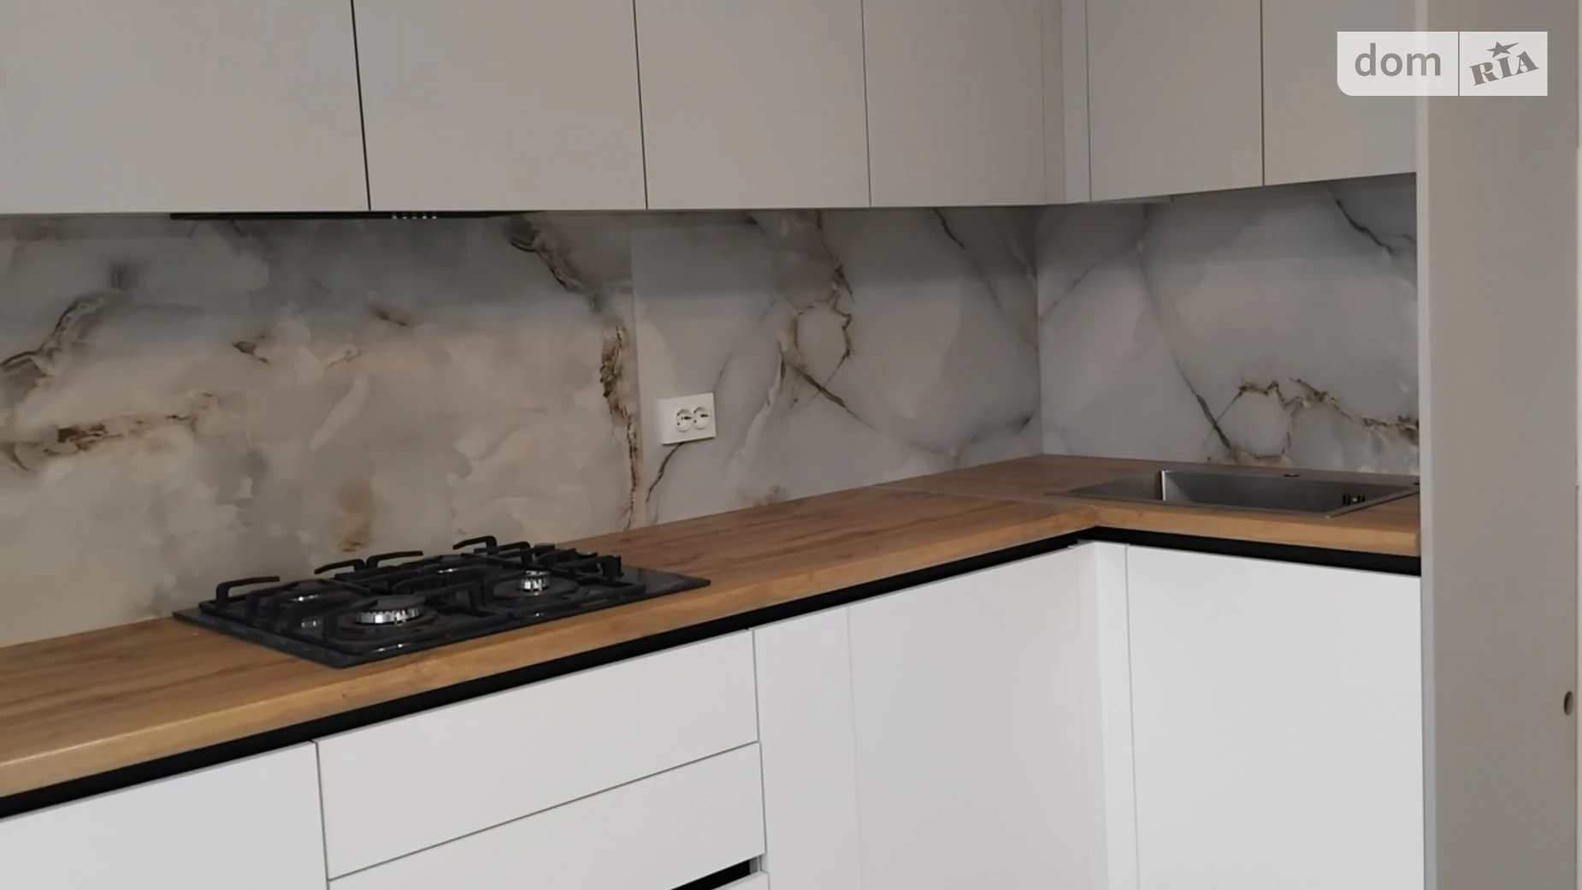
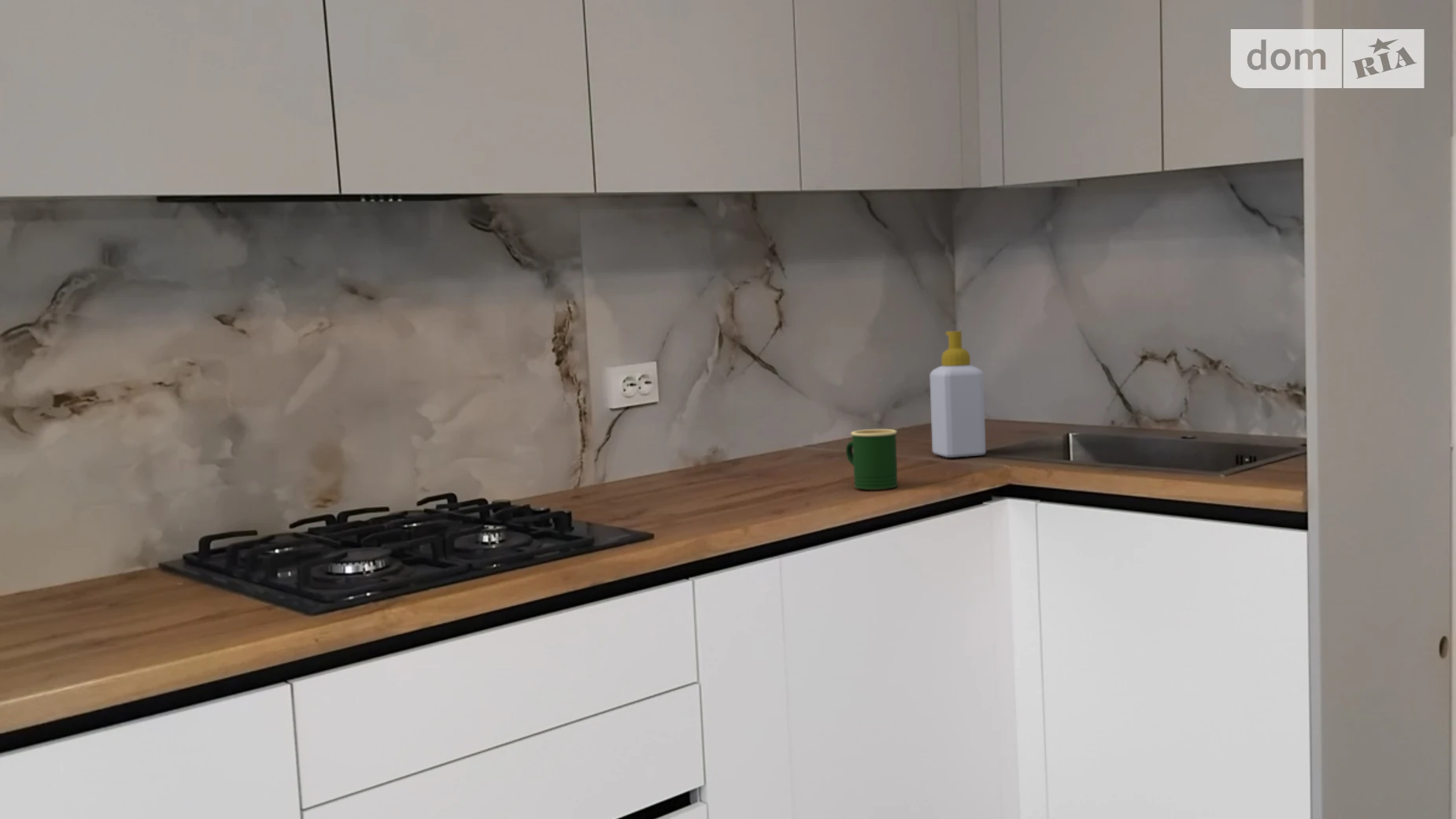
+ soap bottle (956, 393)
+ mug (868, 458)
